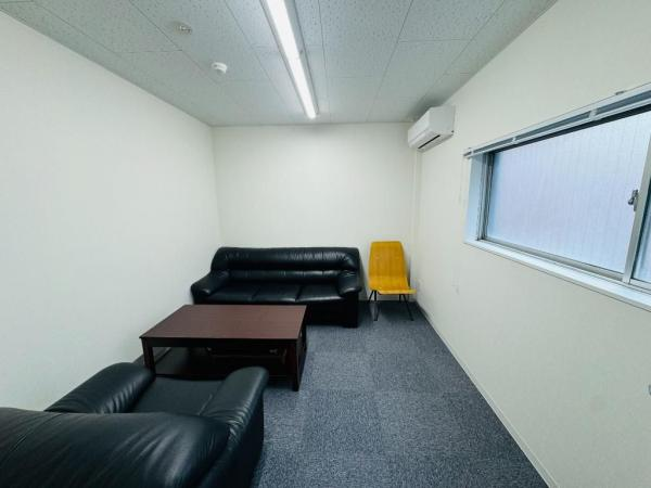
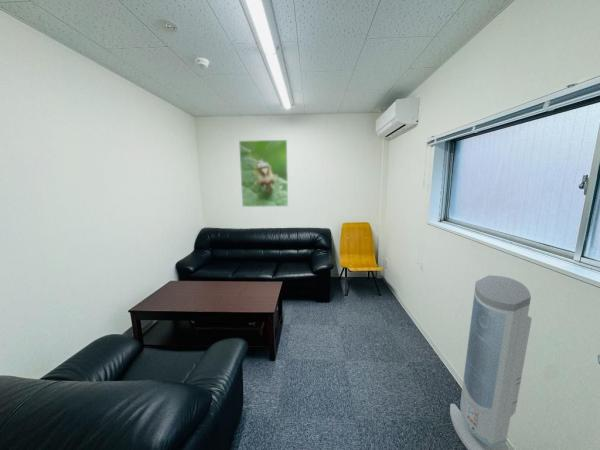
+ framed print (264, 174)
+ air purifier (489, 363)
